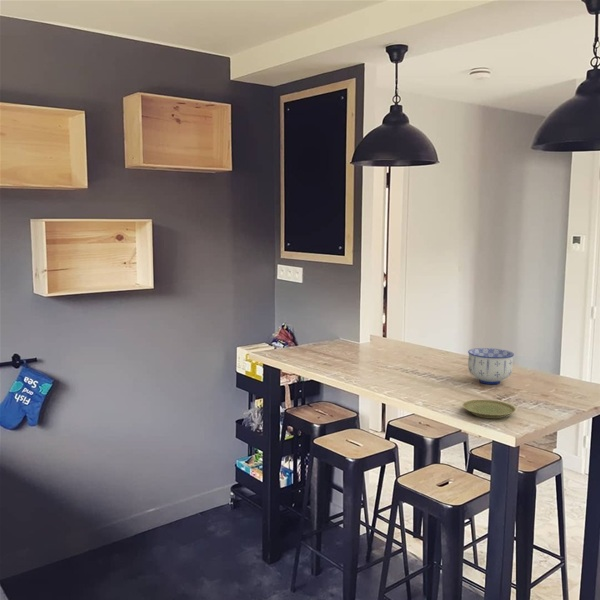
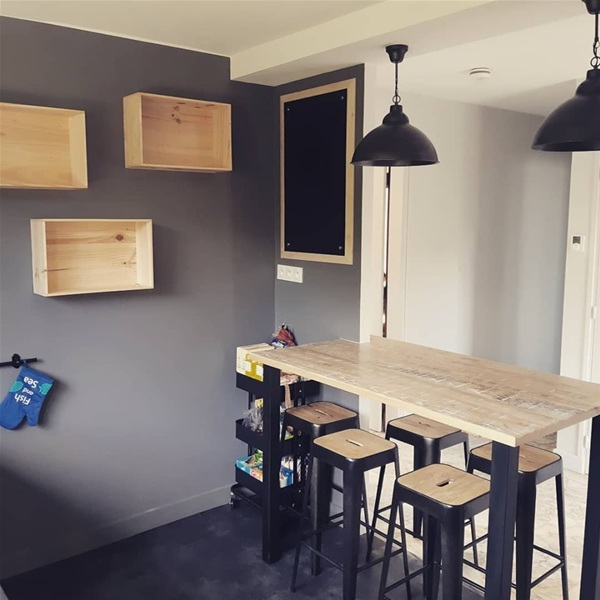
- plate (488, 409)
- bowl (490, 367)
